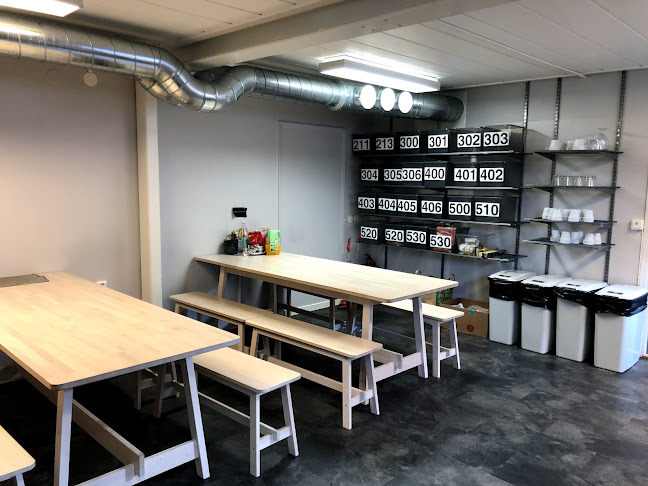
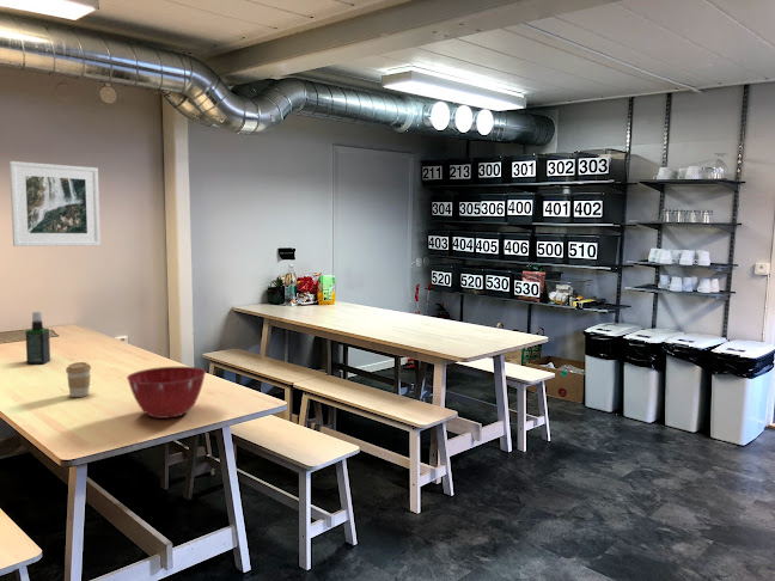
+ spray bottle (37, 337)
+ coffee cup (79, 379)
+ mixing bowl (167, 393)
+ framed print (56, 204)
